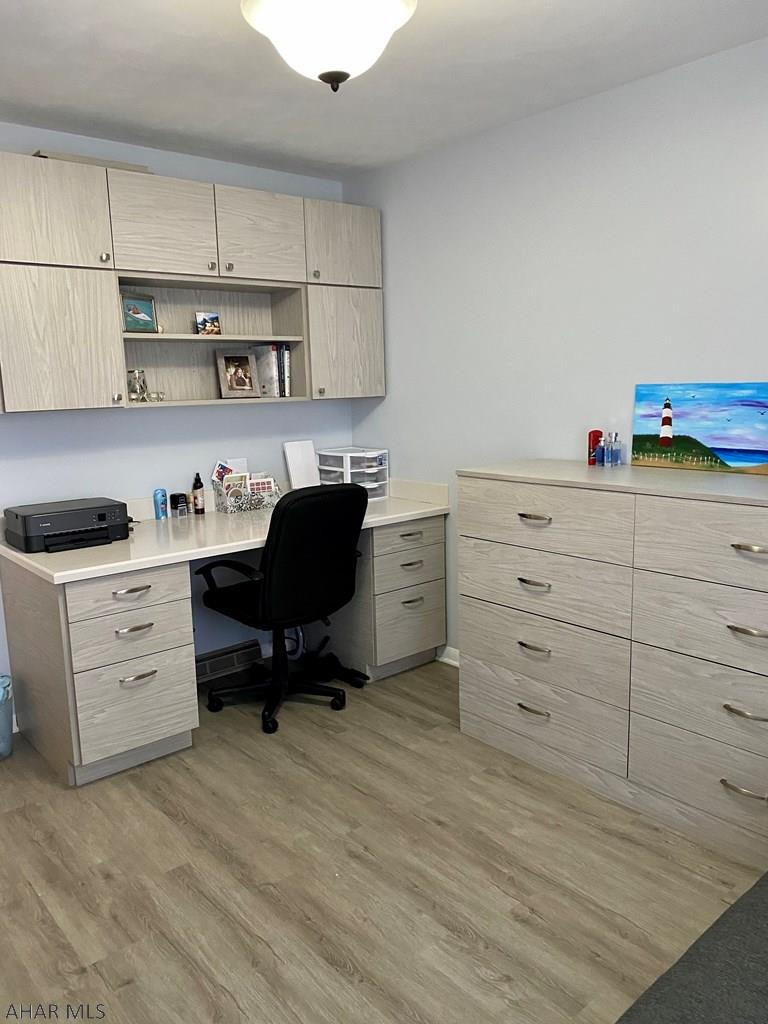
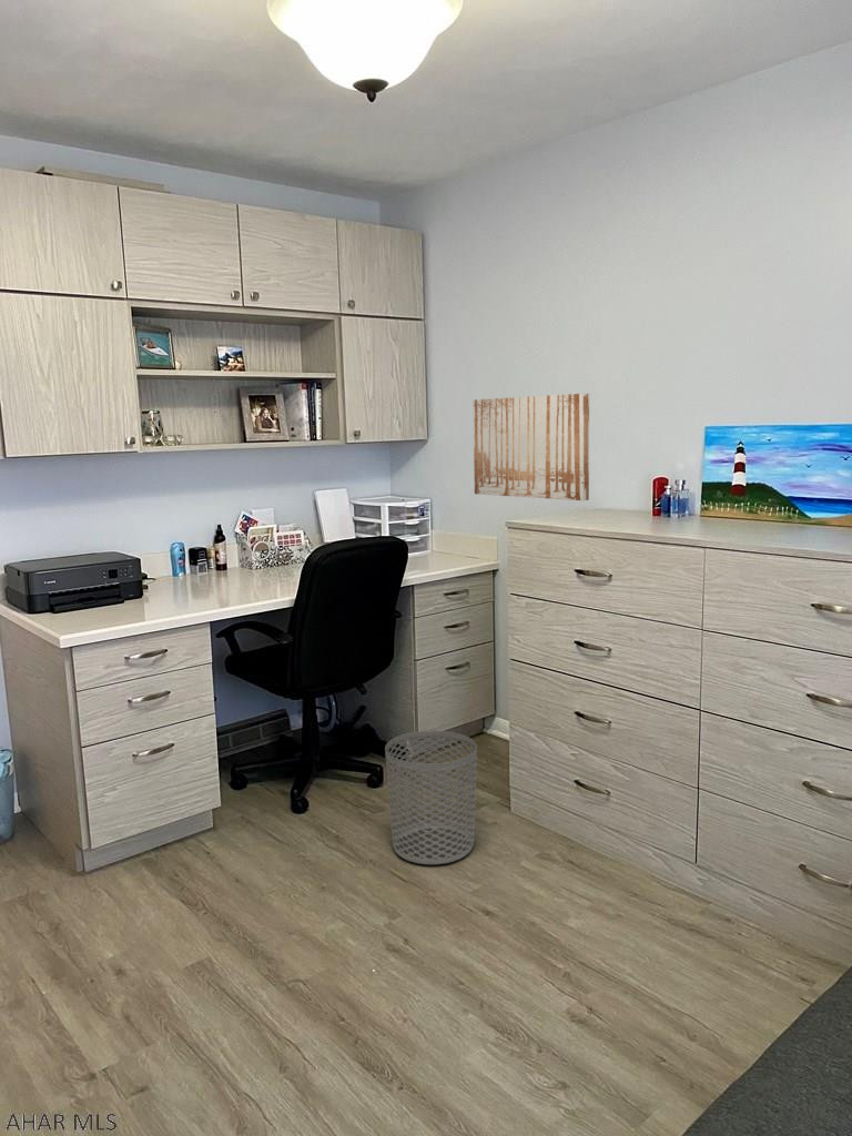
+ wall art (527, 447)
+ waste bin (432, 797)
